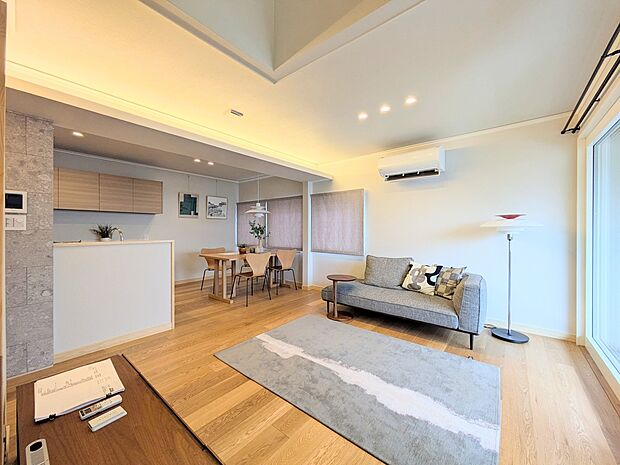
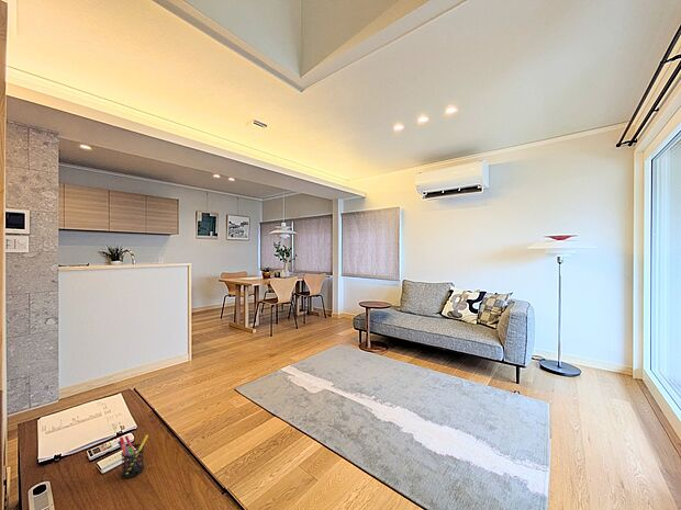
+ pen holder (131, 454)
